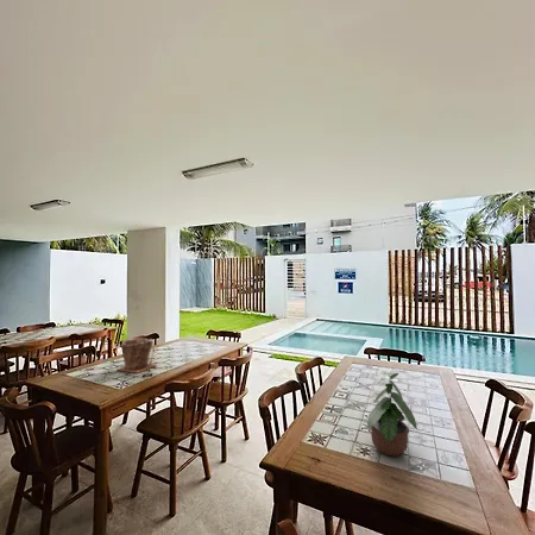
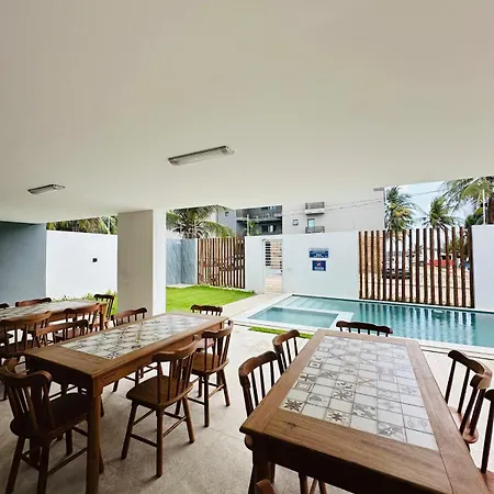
- potted plant (391, 409)
- plant pot (137, 353)
